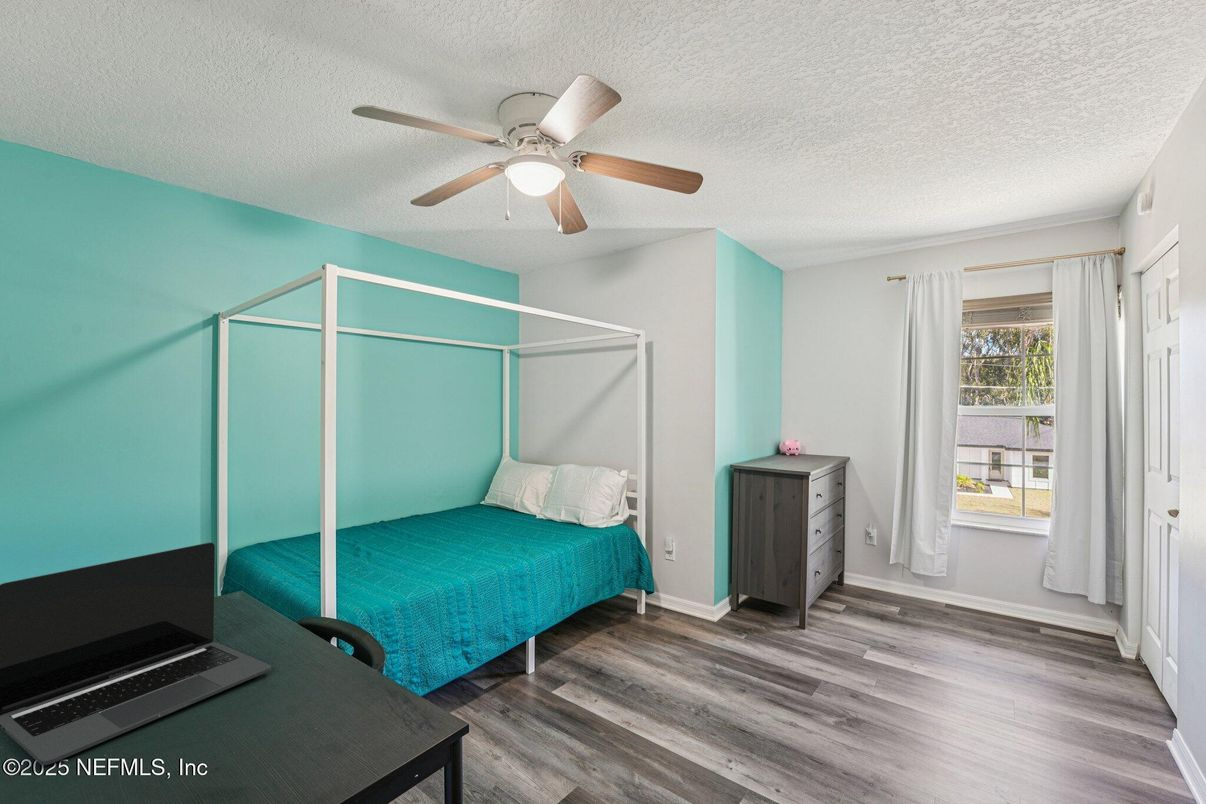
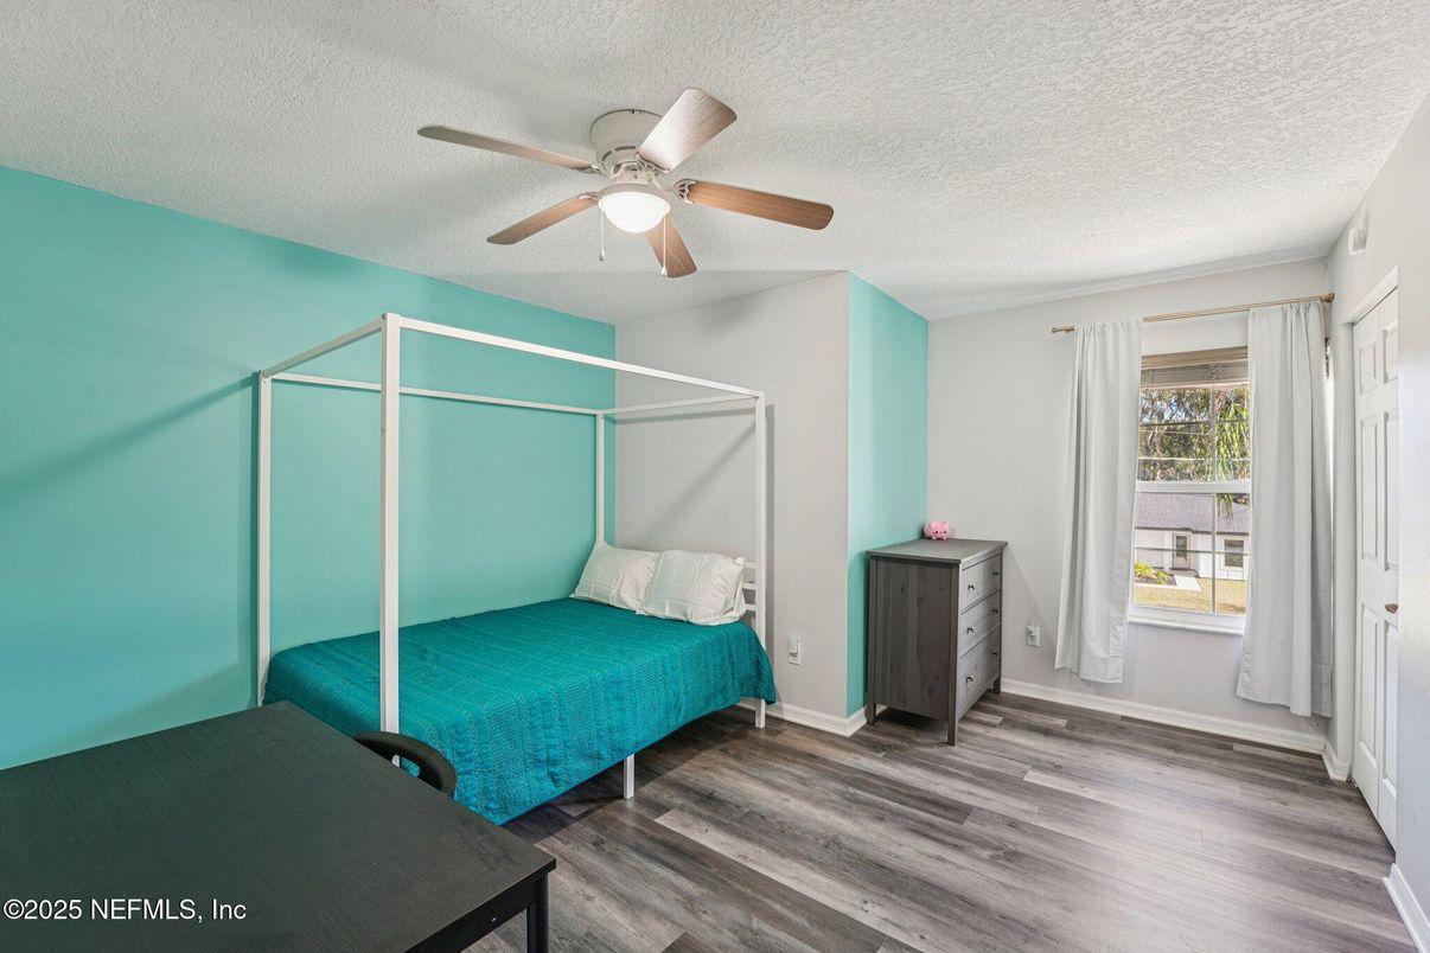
- laptop (146, 632)
